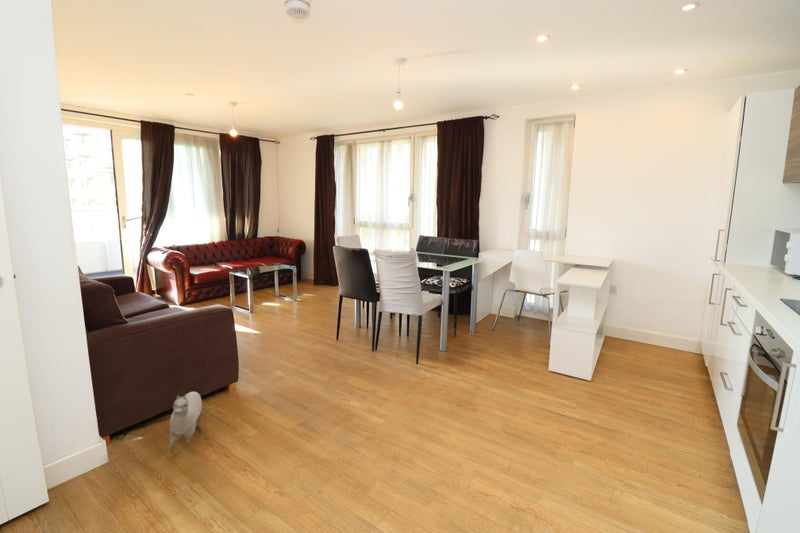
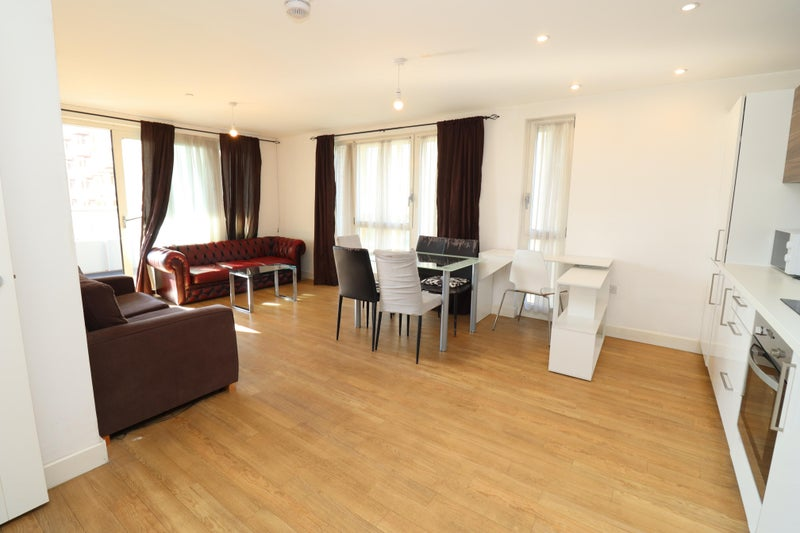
- plush toy (183, 413)
